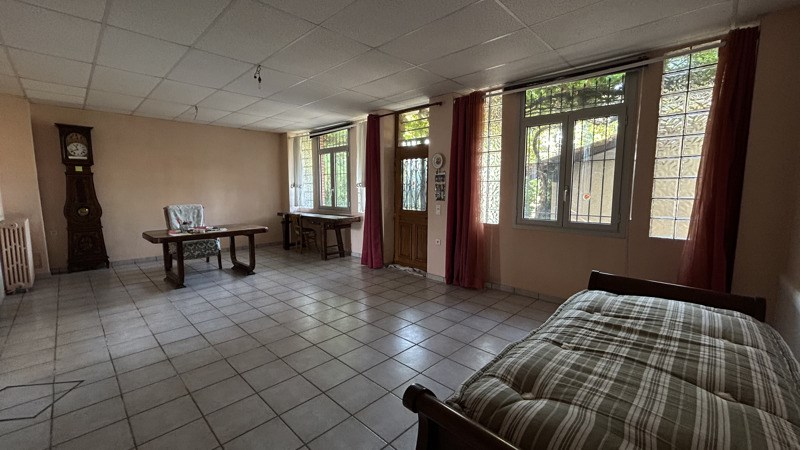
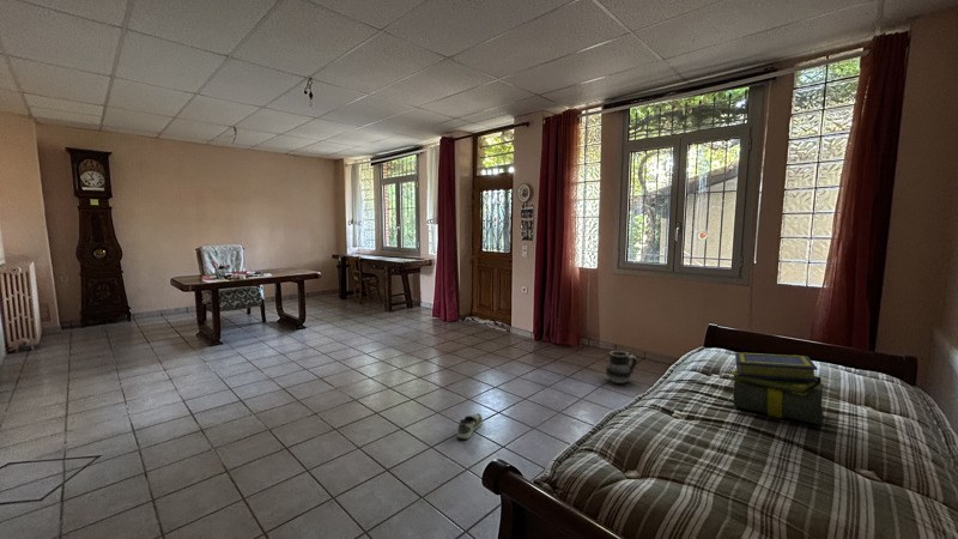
+ shoe (469, 420)
+ stack of books (775, 382)
+ ceramic jug (620, 367)
